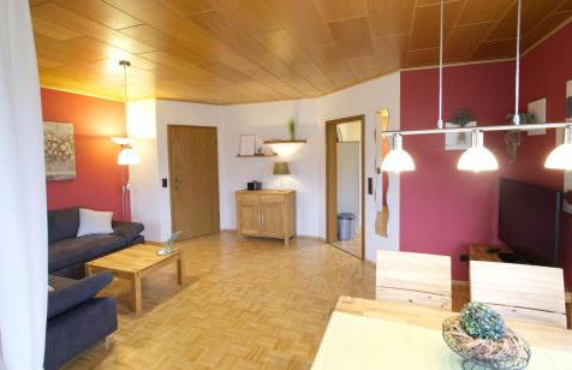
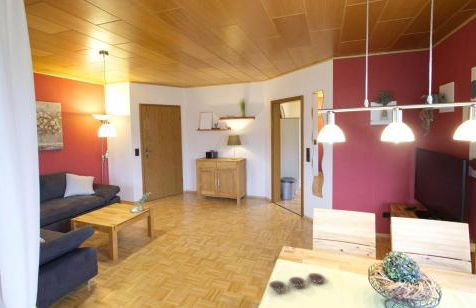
+ plate (297, 282)
